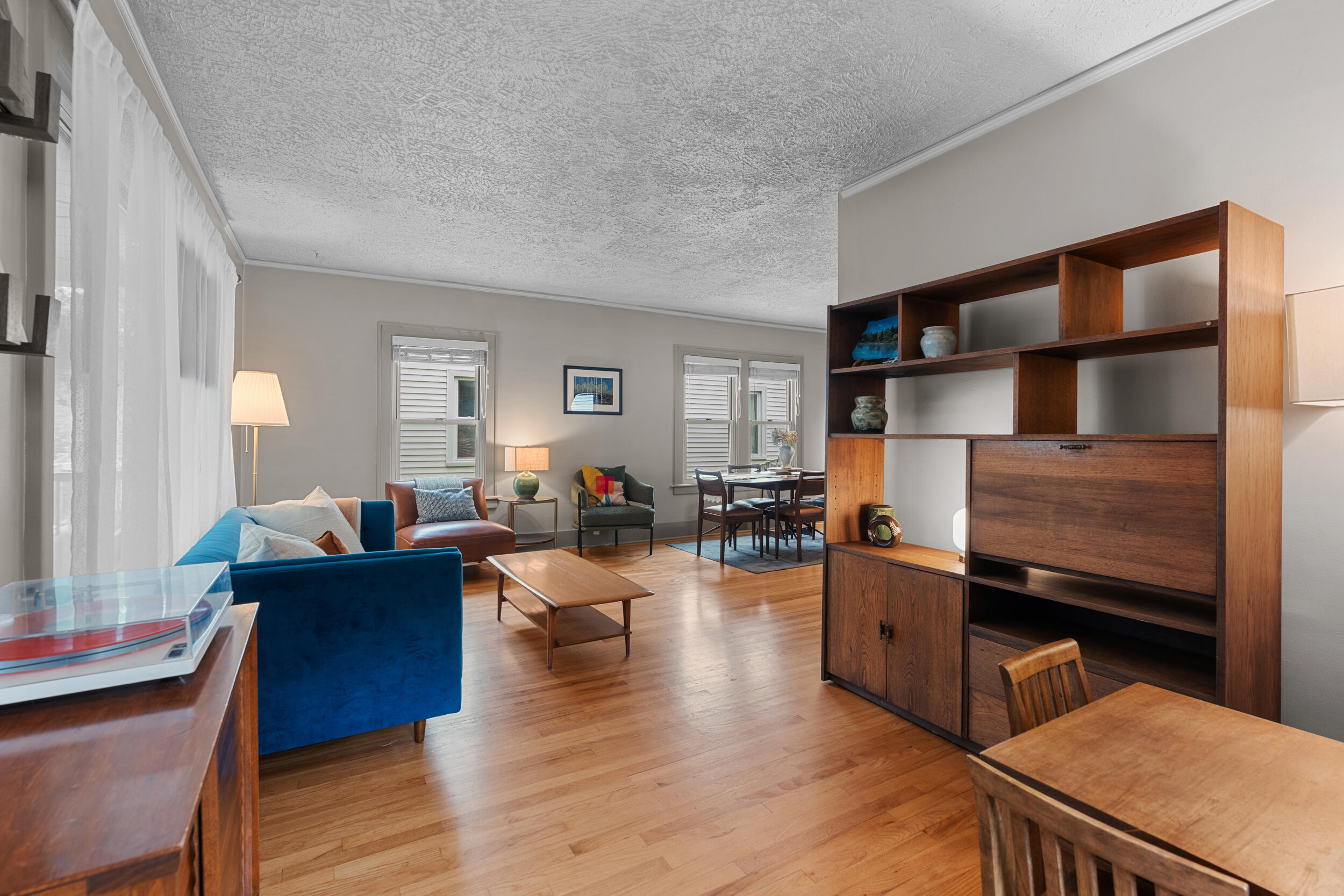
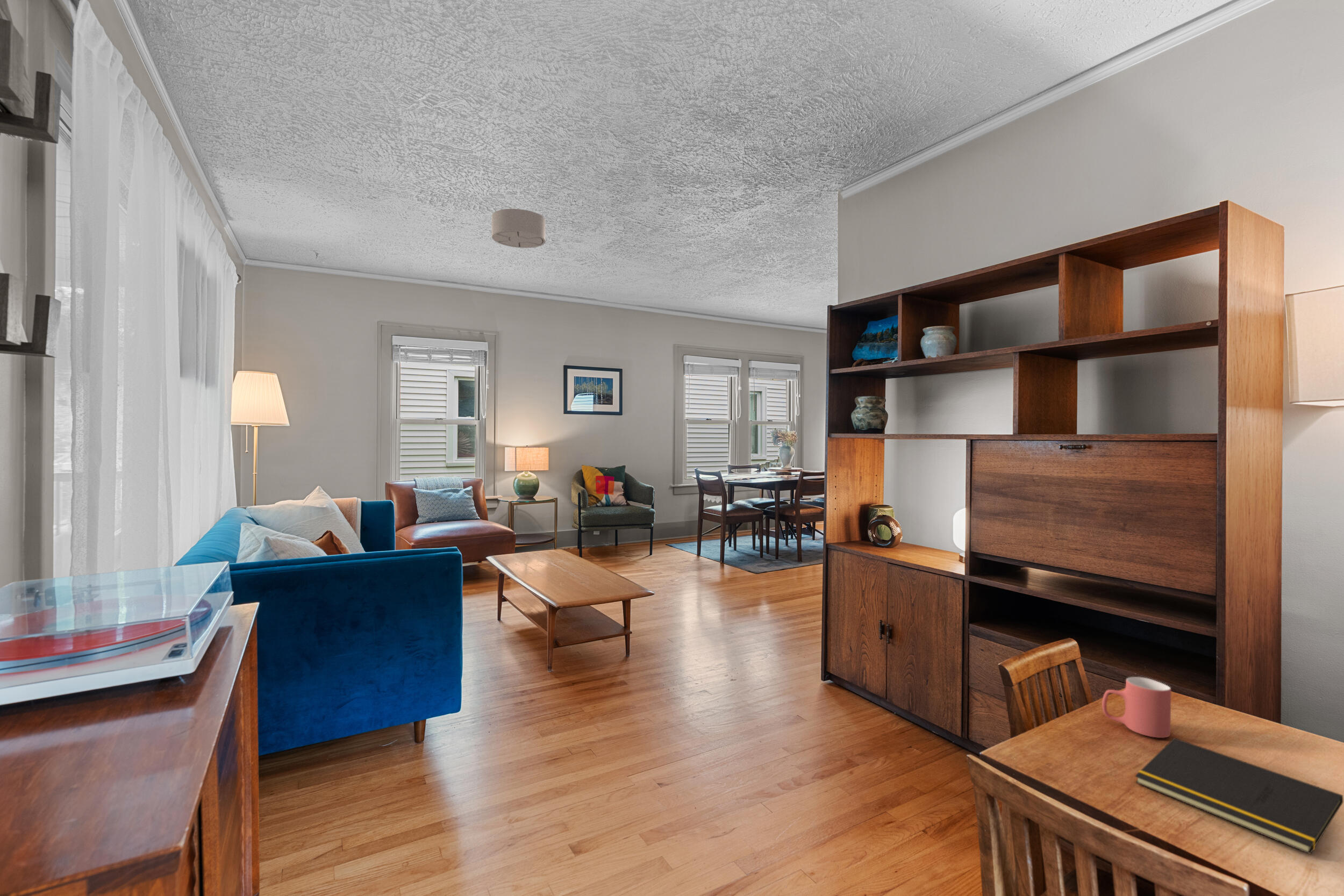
+ notepad (1233, 788)
+ ceiling light (519, 229)
+ mug (1135, 704)
